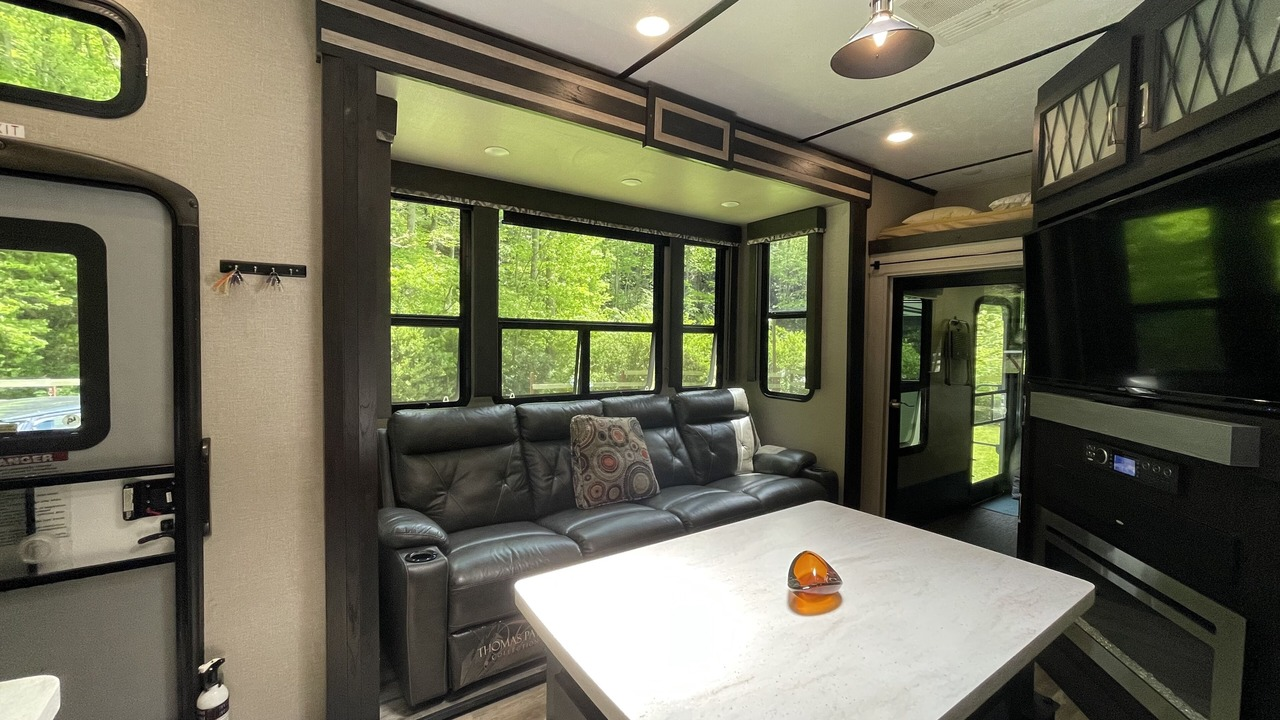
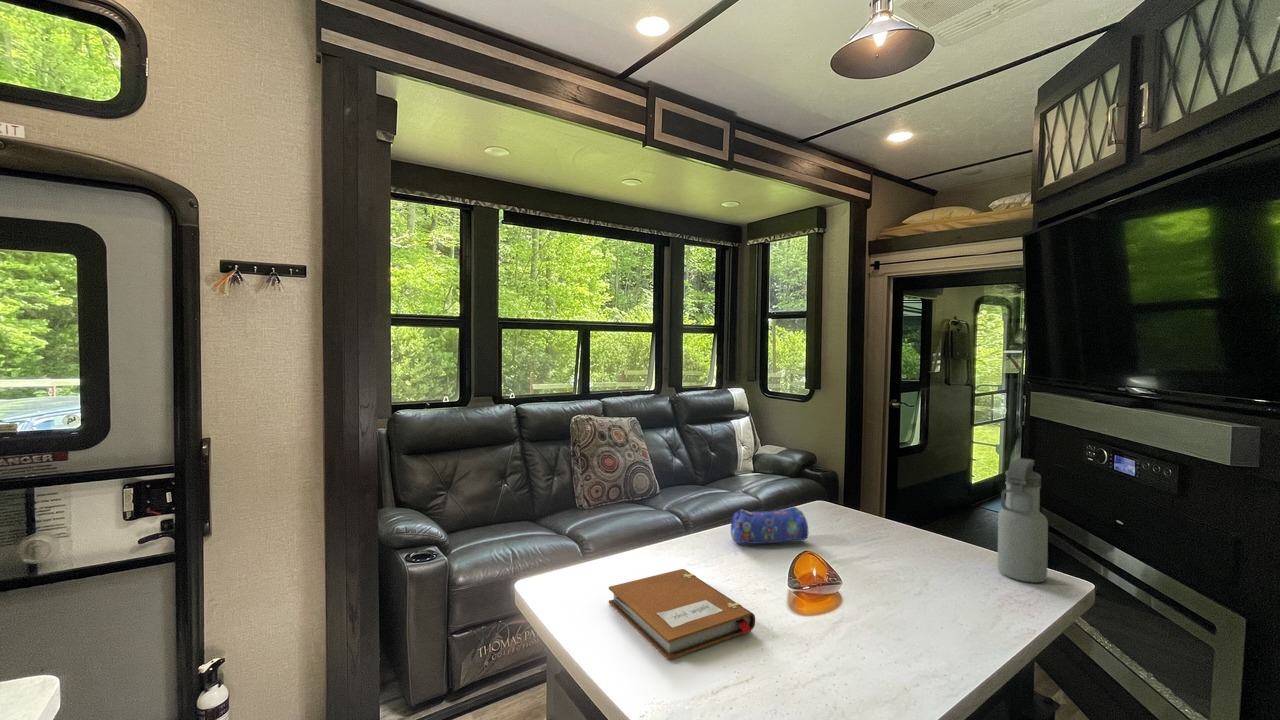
+ pencil case (768, 524)
+ notebook (680, 608)
+ water bottle (1022, 518)
